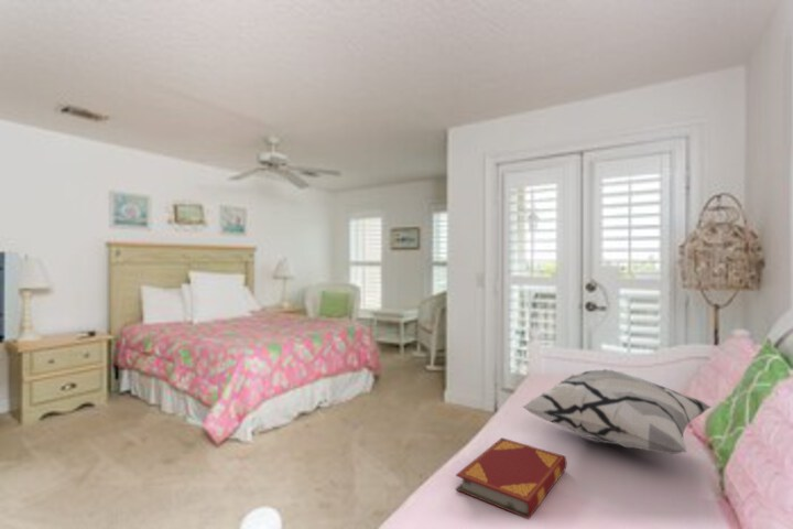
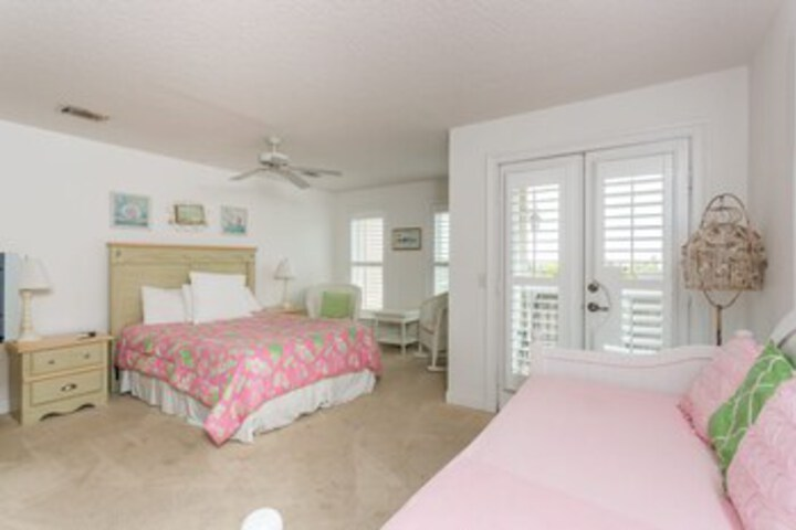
- decorative pillow (616, 406)
- hardback book (513, 472)
